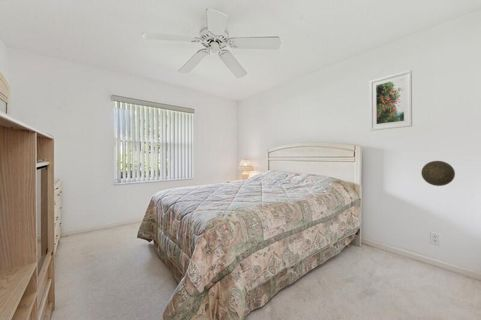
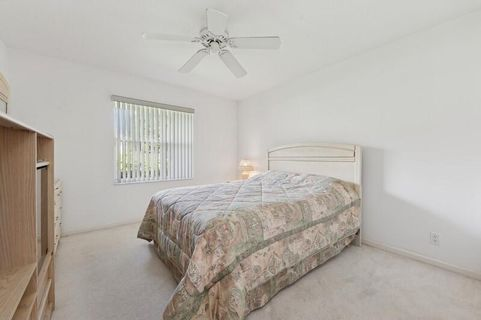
- decorative plate (437, 173)
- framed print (389, 102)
